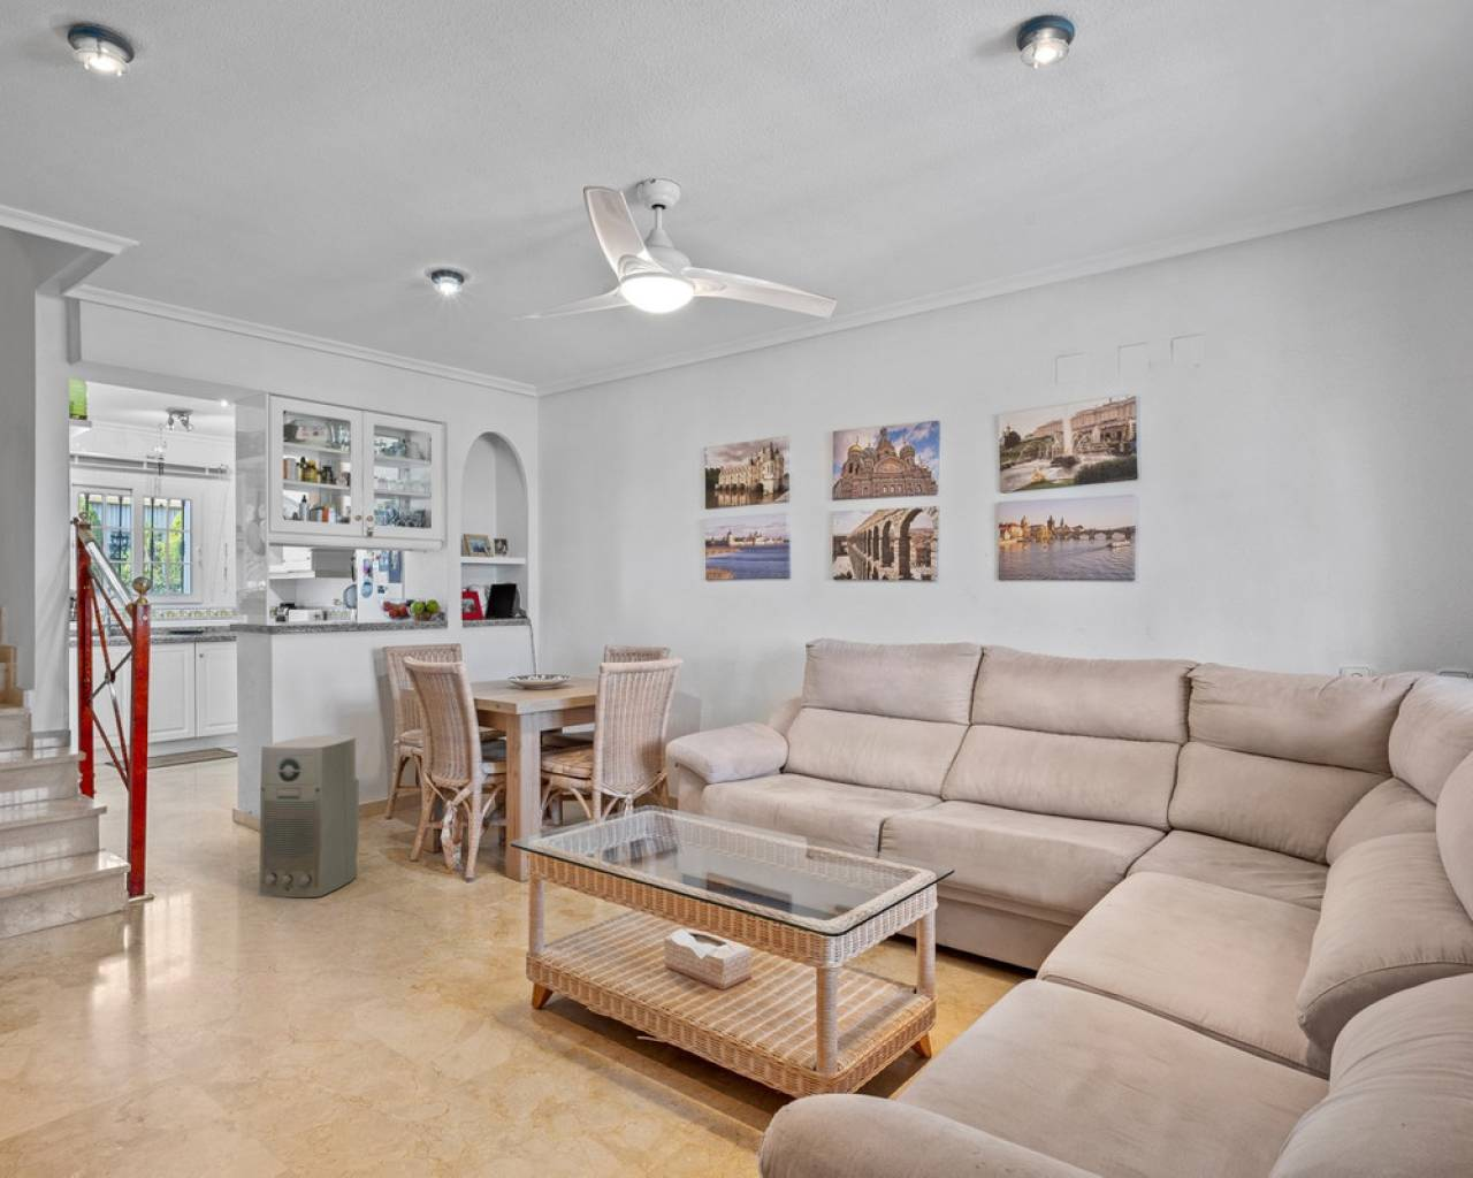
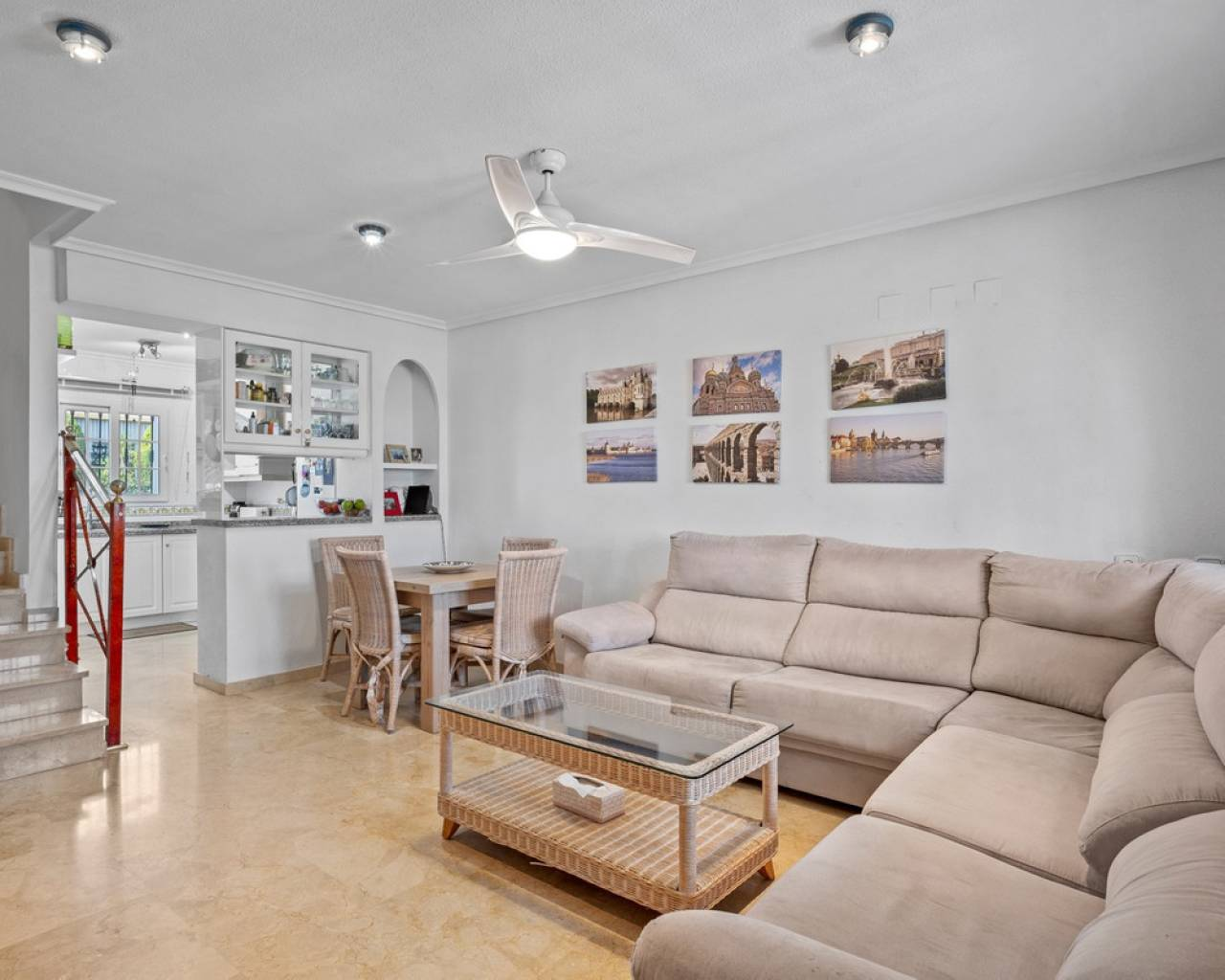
- air purifier (313, 811)
